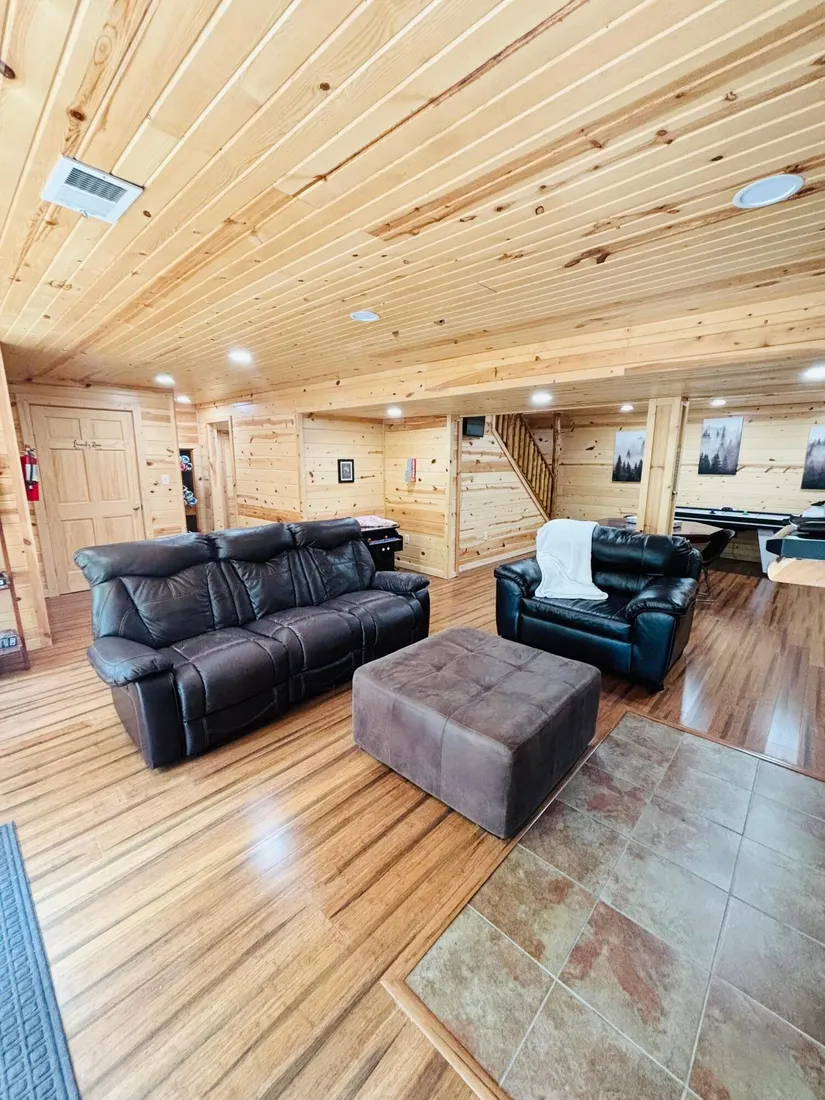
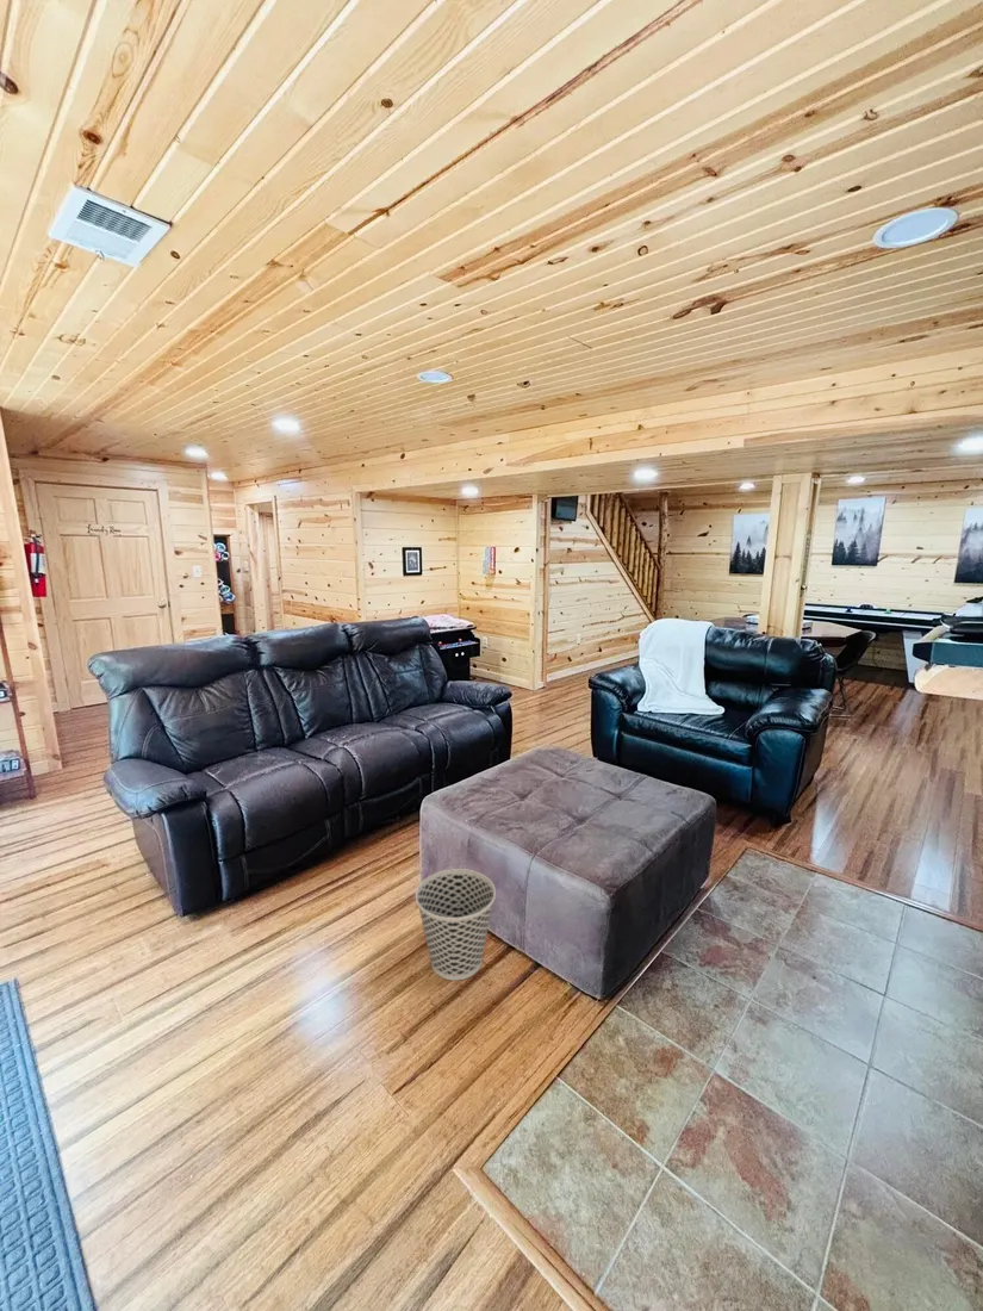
+ wastebasket (455, 926)
